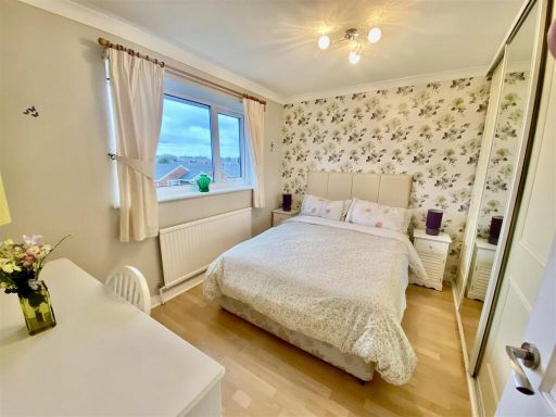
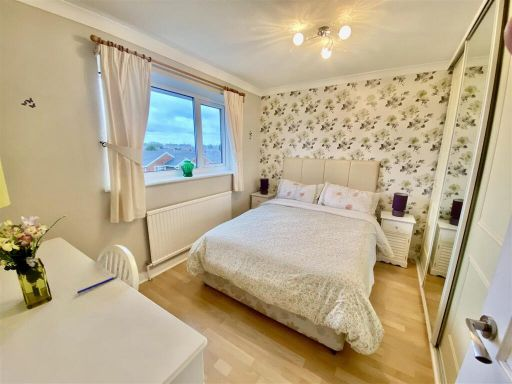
+ pen (98, 284)
